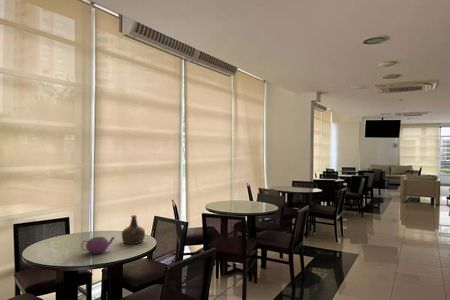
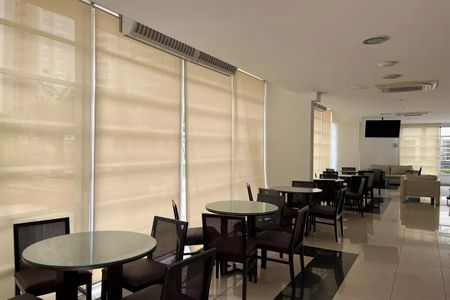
- bottle (133, 228)
- teapot (98, 245)
